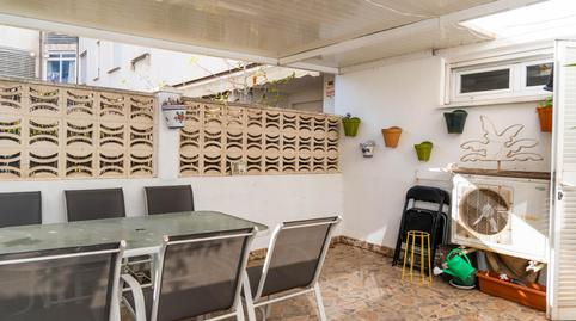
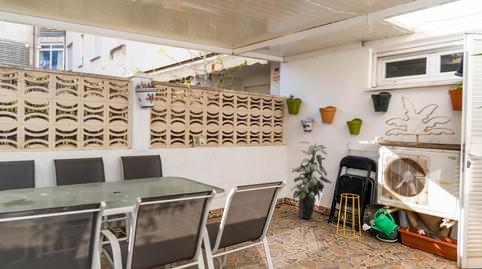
+ indoor plant (308, 179)
